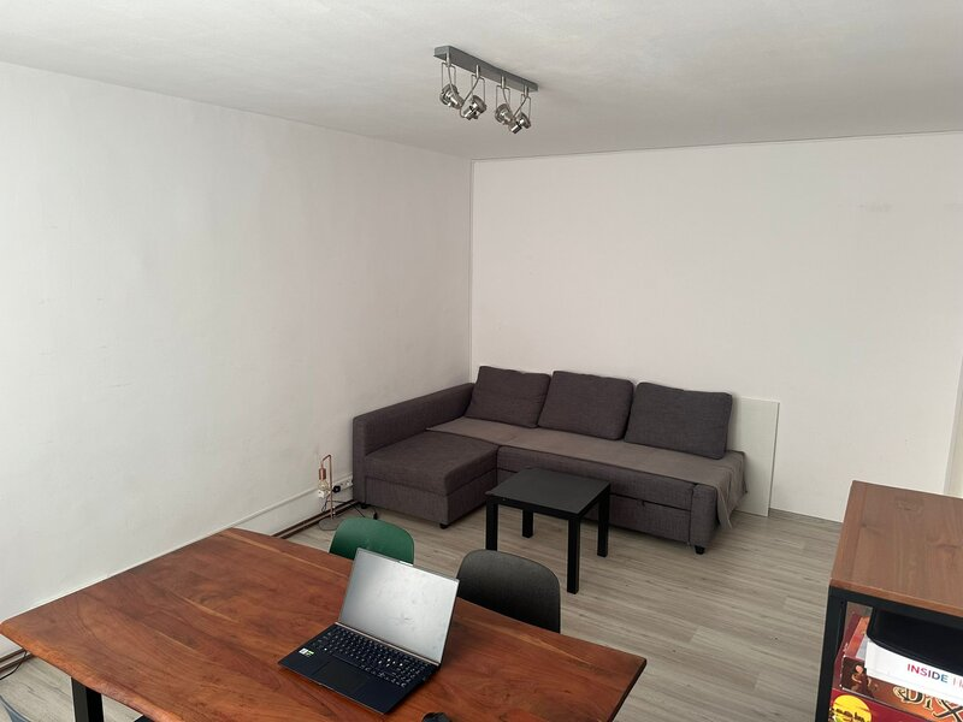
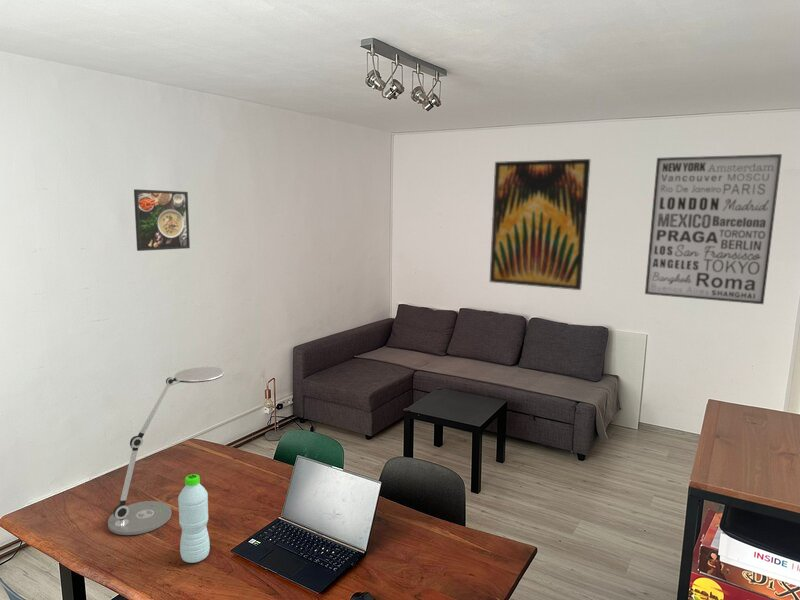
+ water bottle (193, 517)
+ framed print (163, 220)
+ wall art (708, 228)
+ wall art (537, 224)
+ desk lamp (142, 442)
